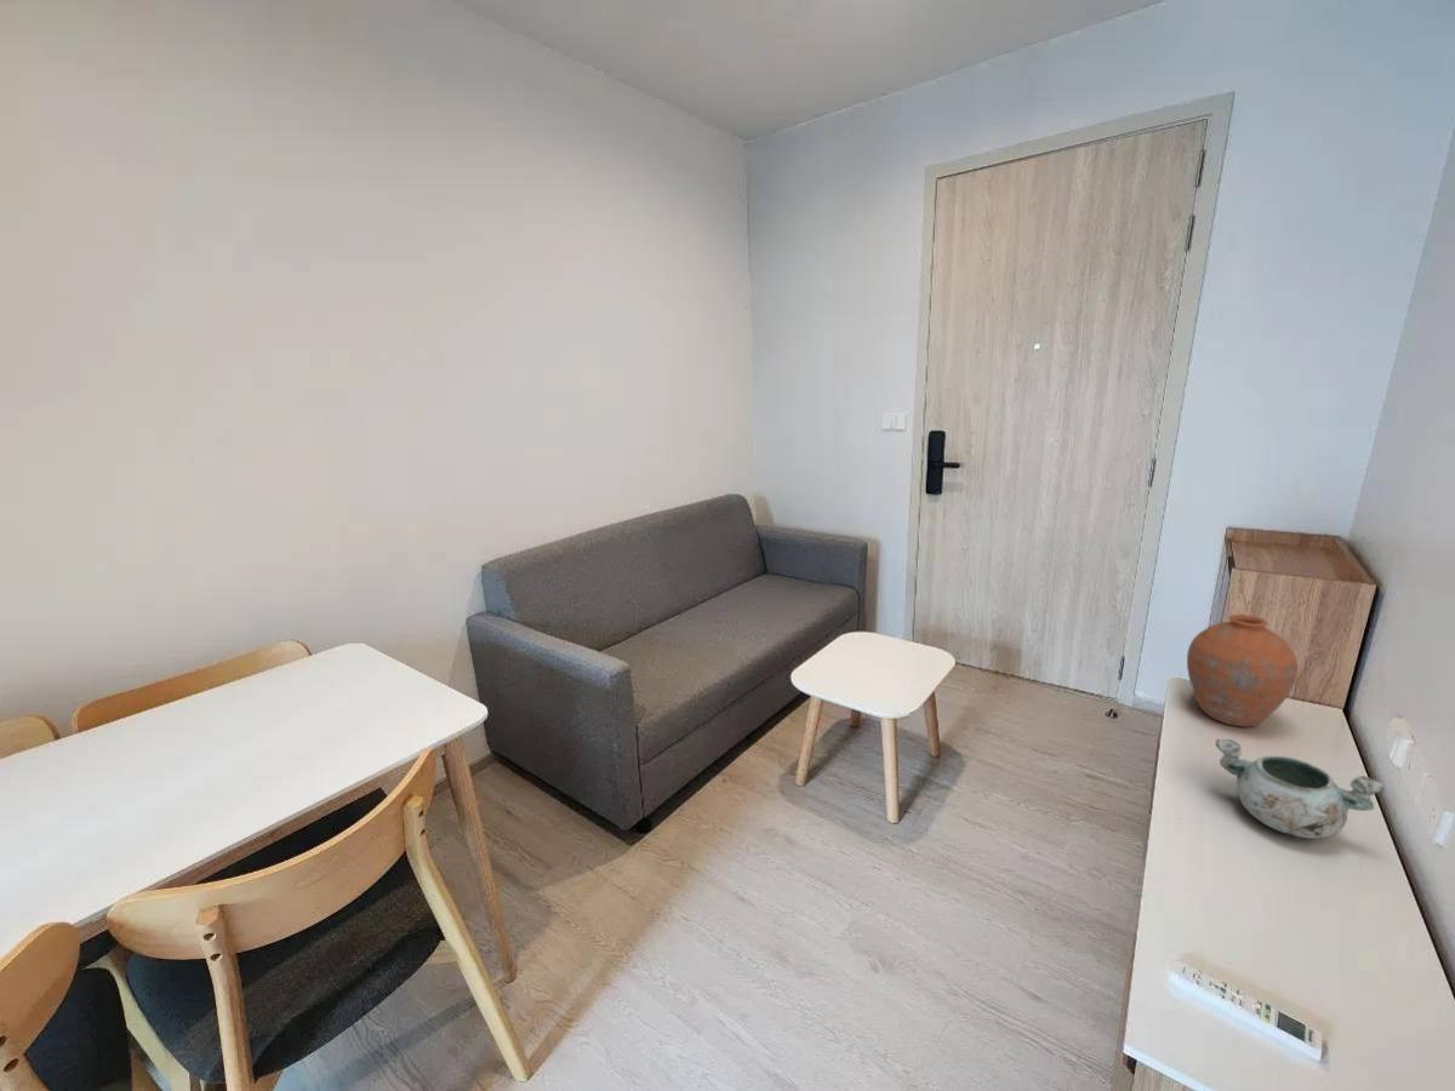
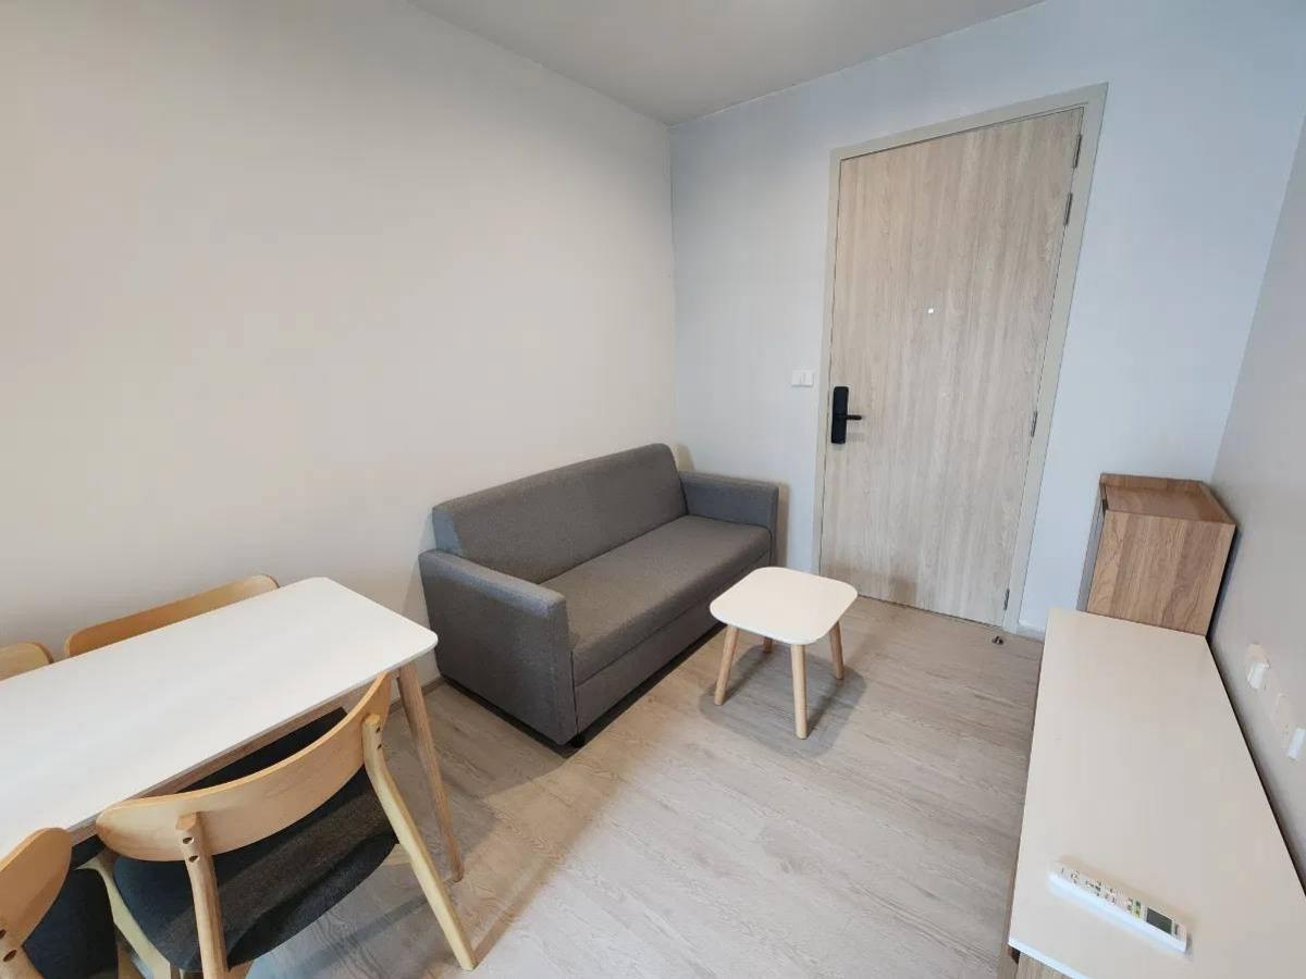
- decorative bowl (1288, 789)
- vase (1238, 668)
